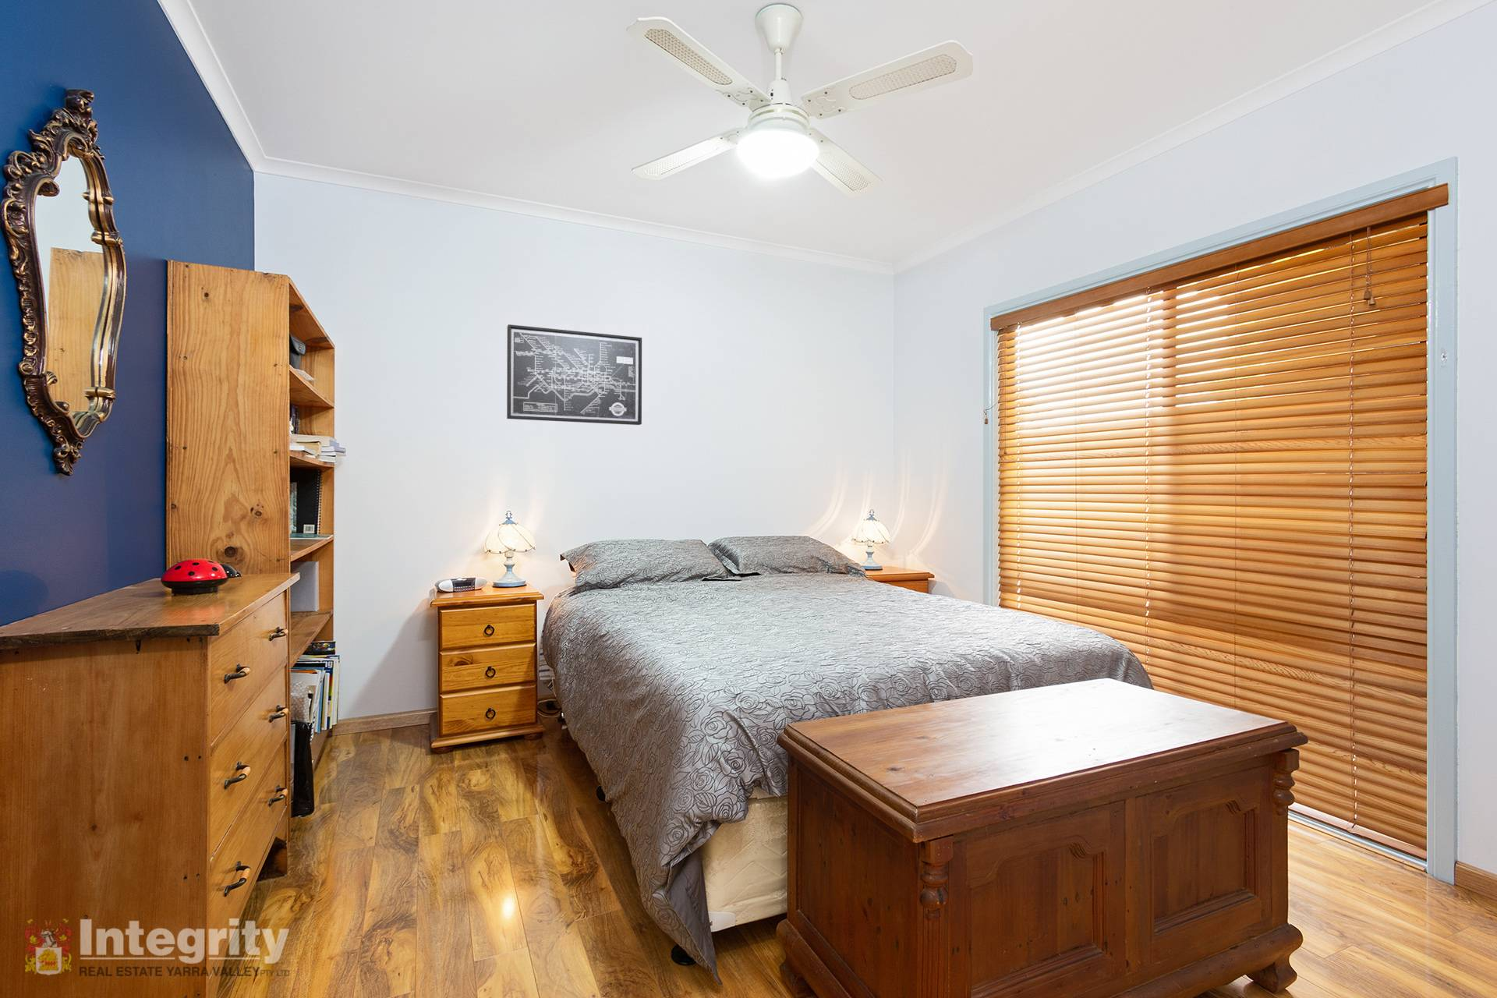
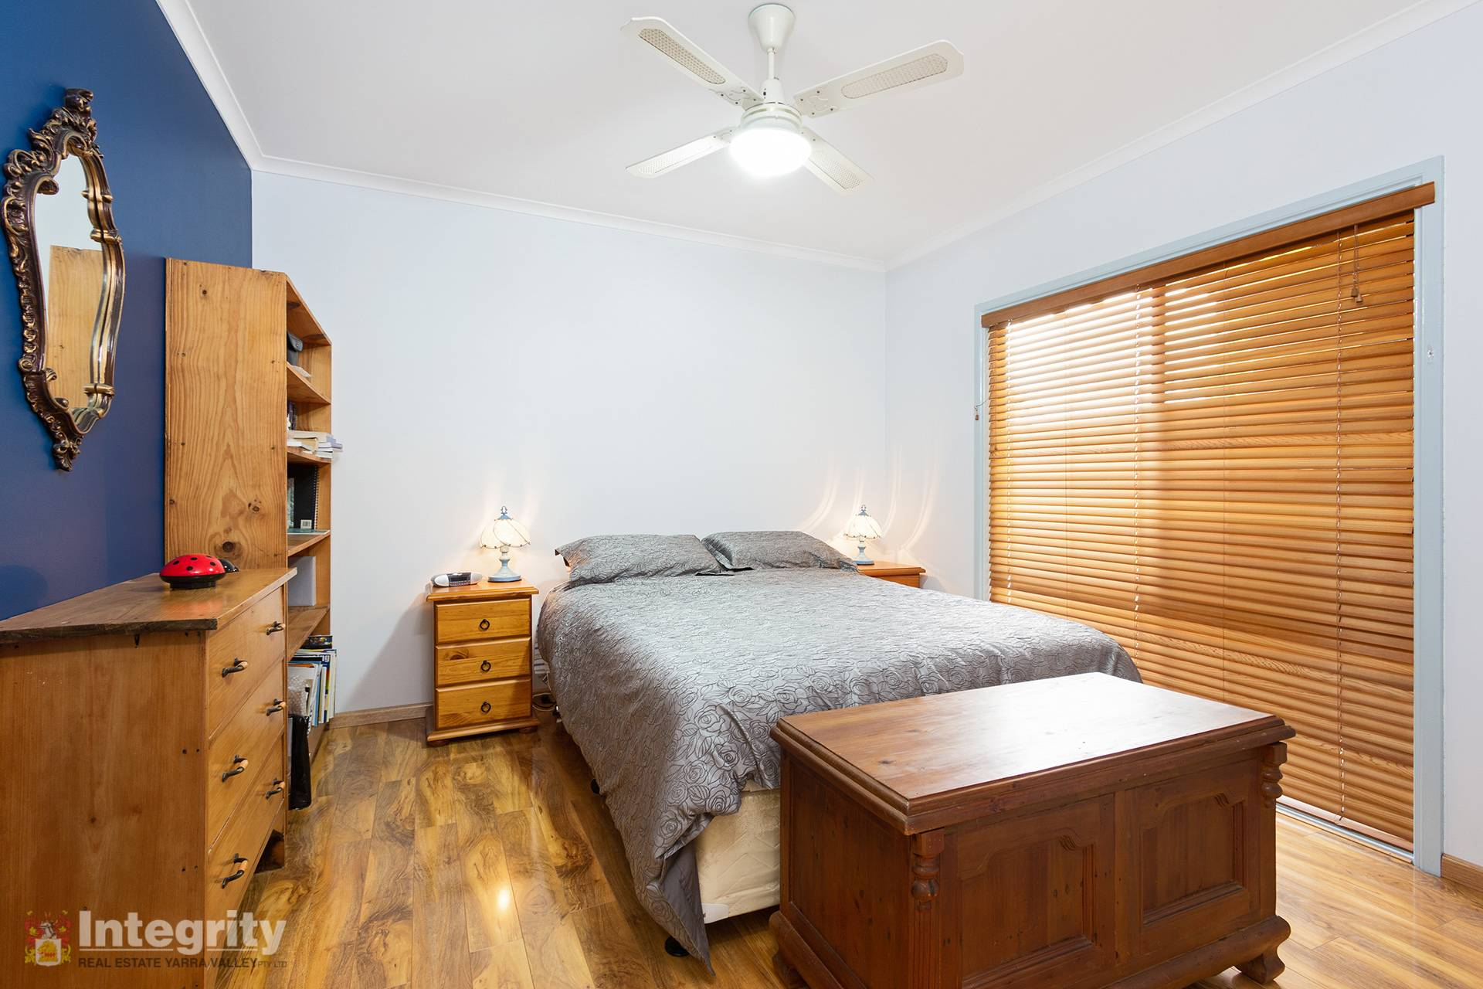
- wall art (576, 376)
